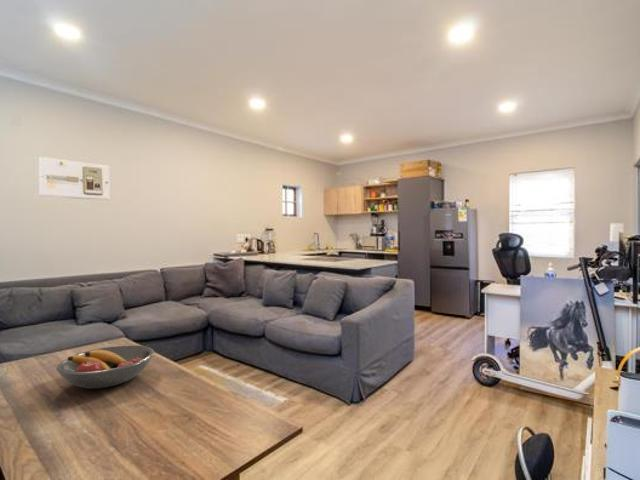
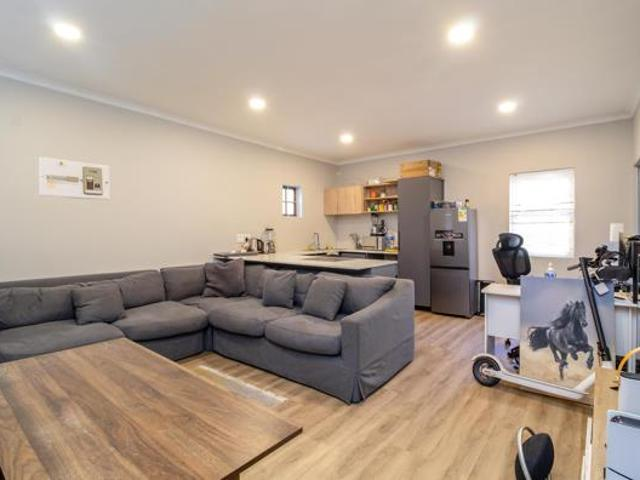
- fruit bowl (108, 366)
